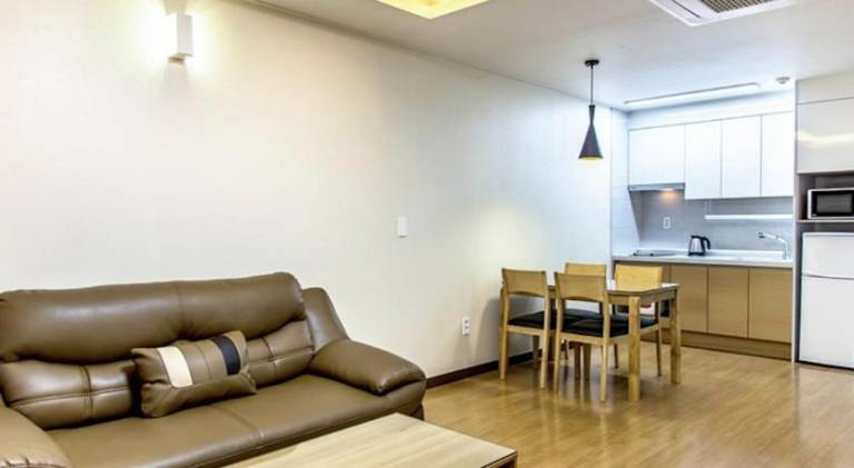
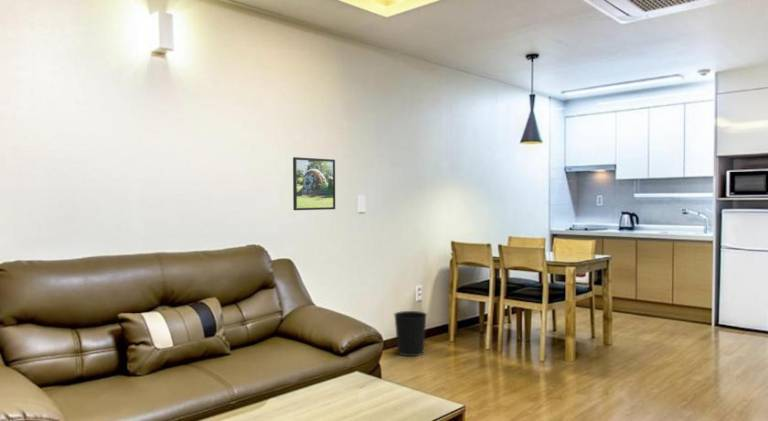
+ wastebasket (410, 333)
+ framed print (314, 184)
